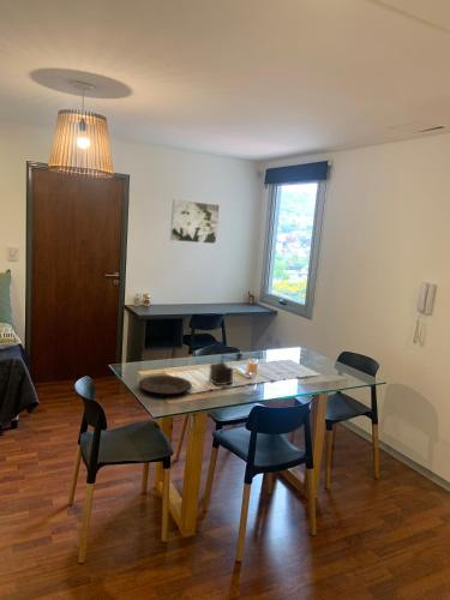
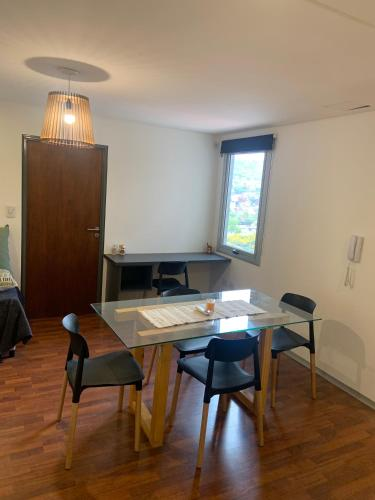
- pepper mill (226, 366)
- plate (164, 385)
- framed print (194, 222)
